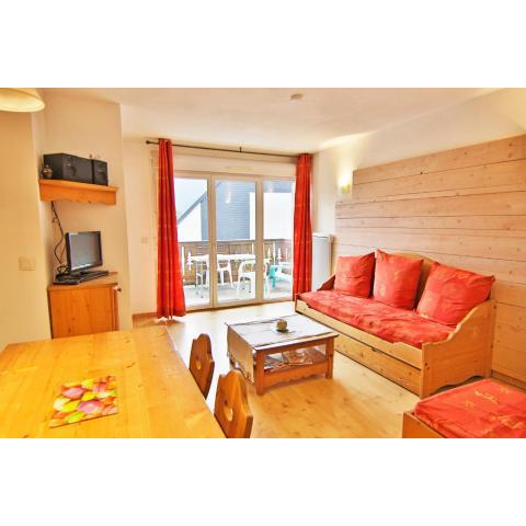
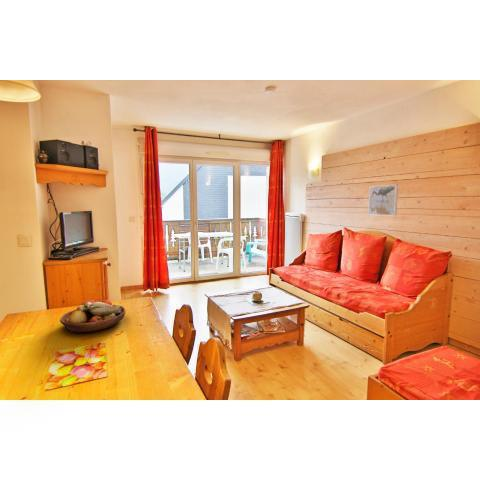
+ fruit bowl (94, 311)
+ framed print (382, 200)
